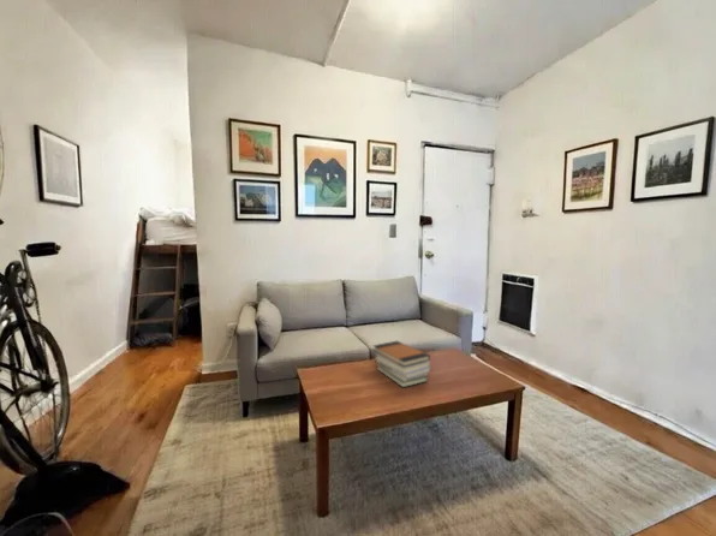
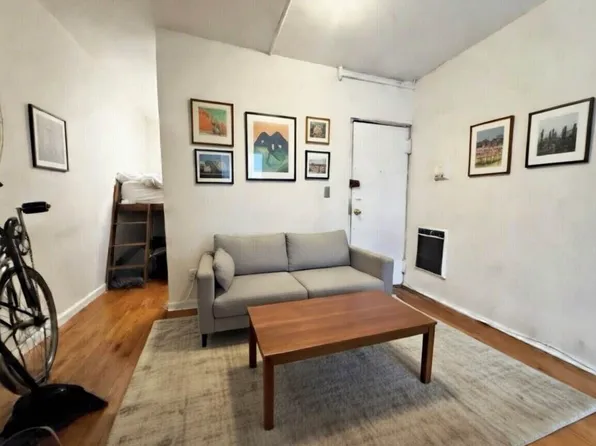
- book stack (400, 362)
